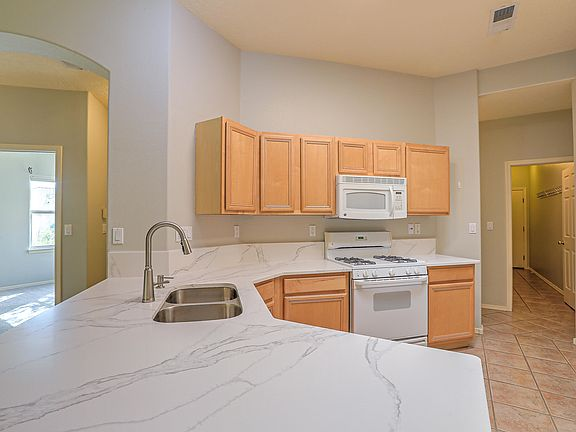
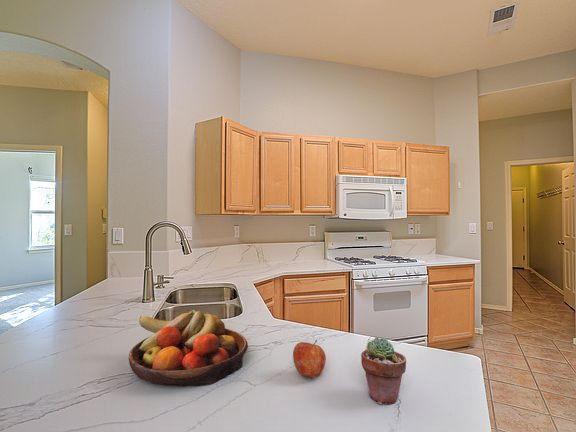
+ fruit bowl (189, 340)
+ apple (309, 358)
+ potted succulent (383, 367)
